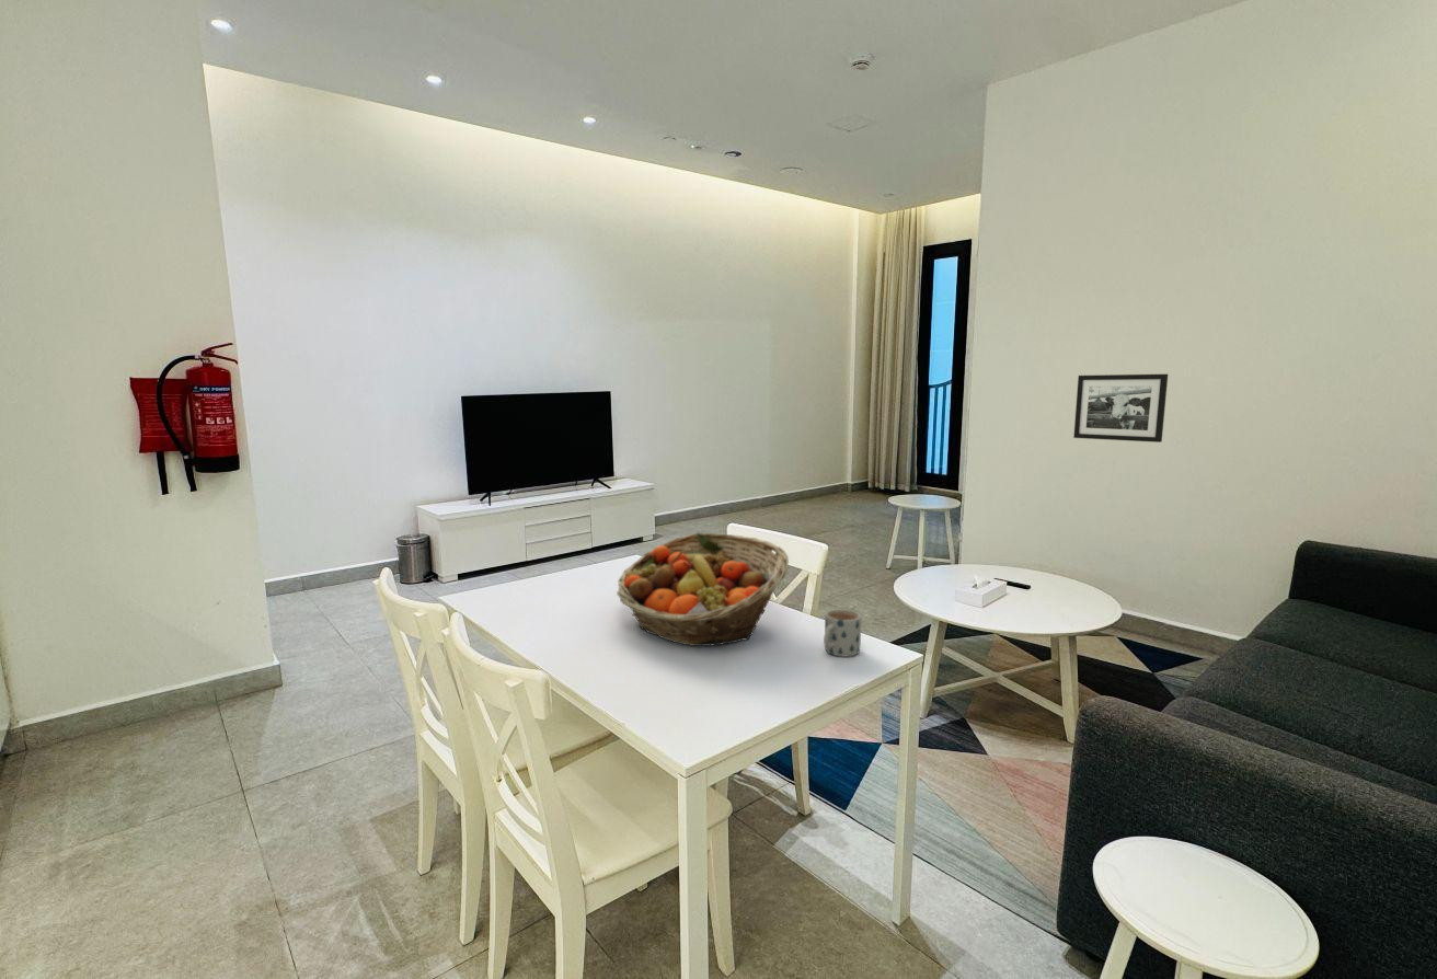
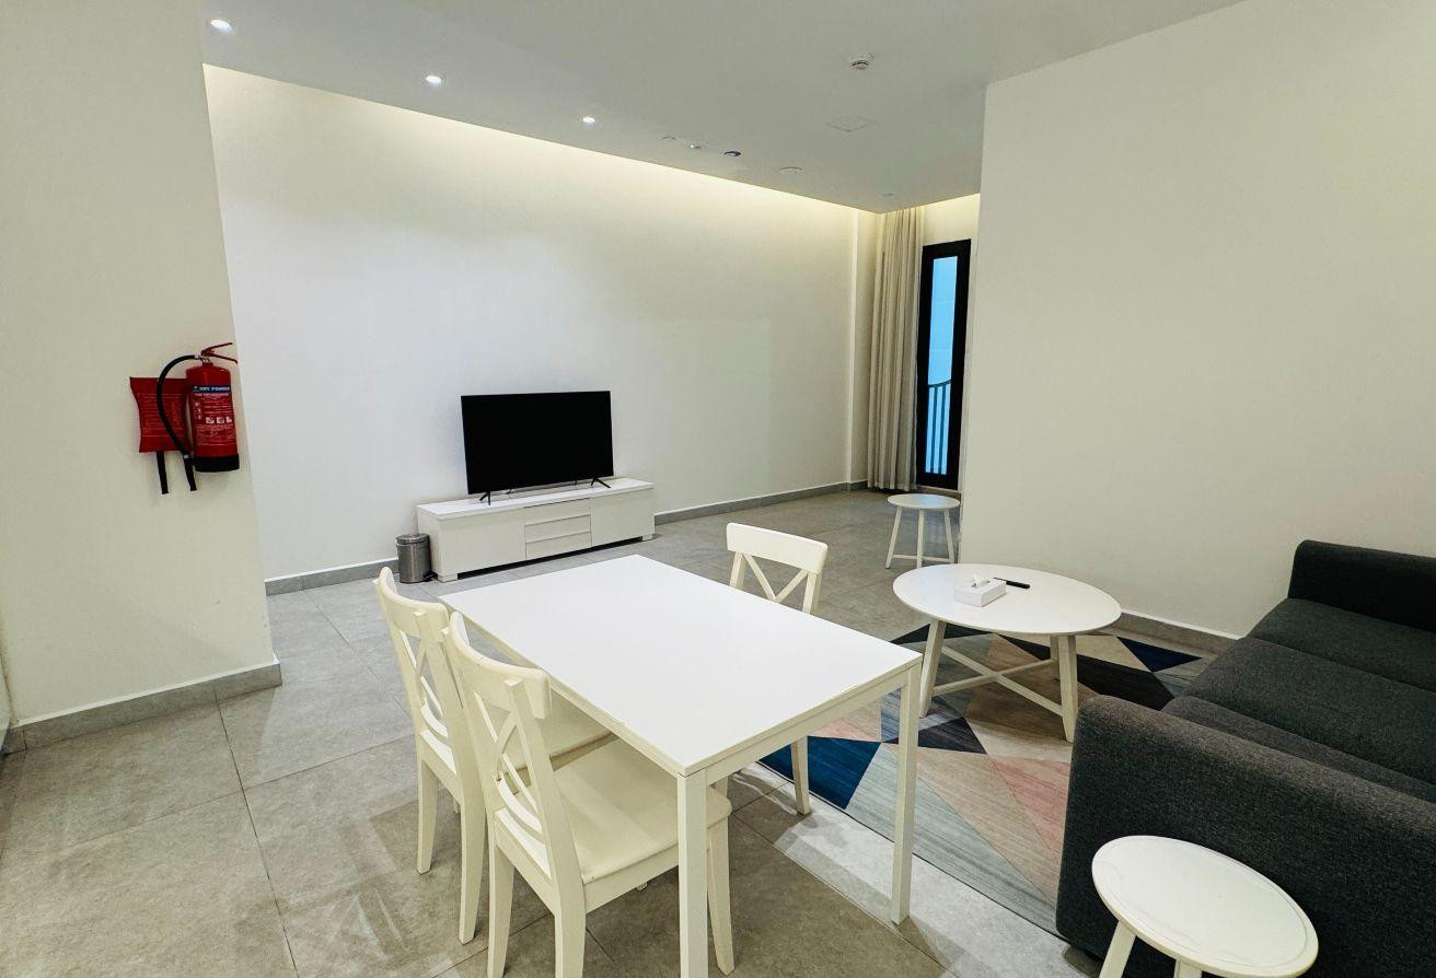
- mug (838, 634)
- picture frame (1118, 407)
- fruit basket (701, 585)
